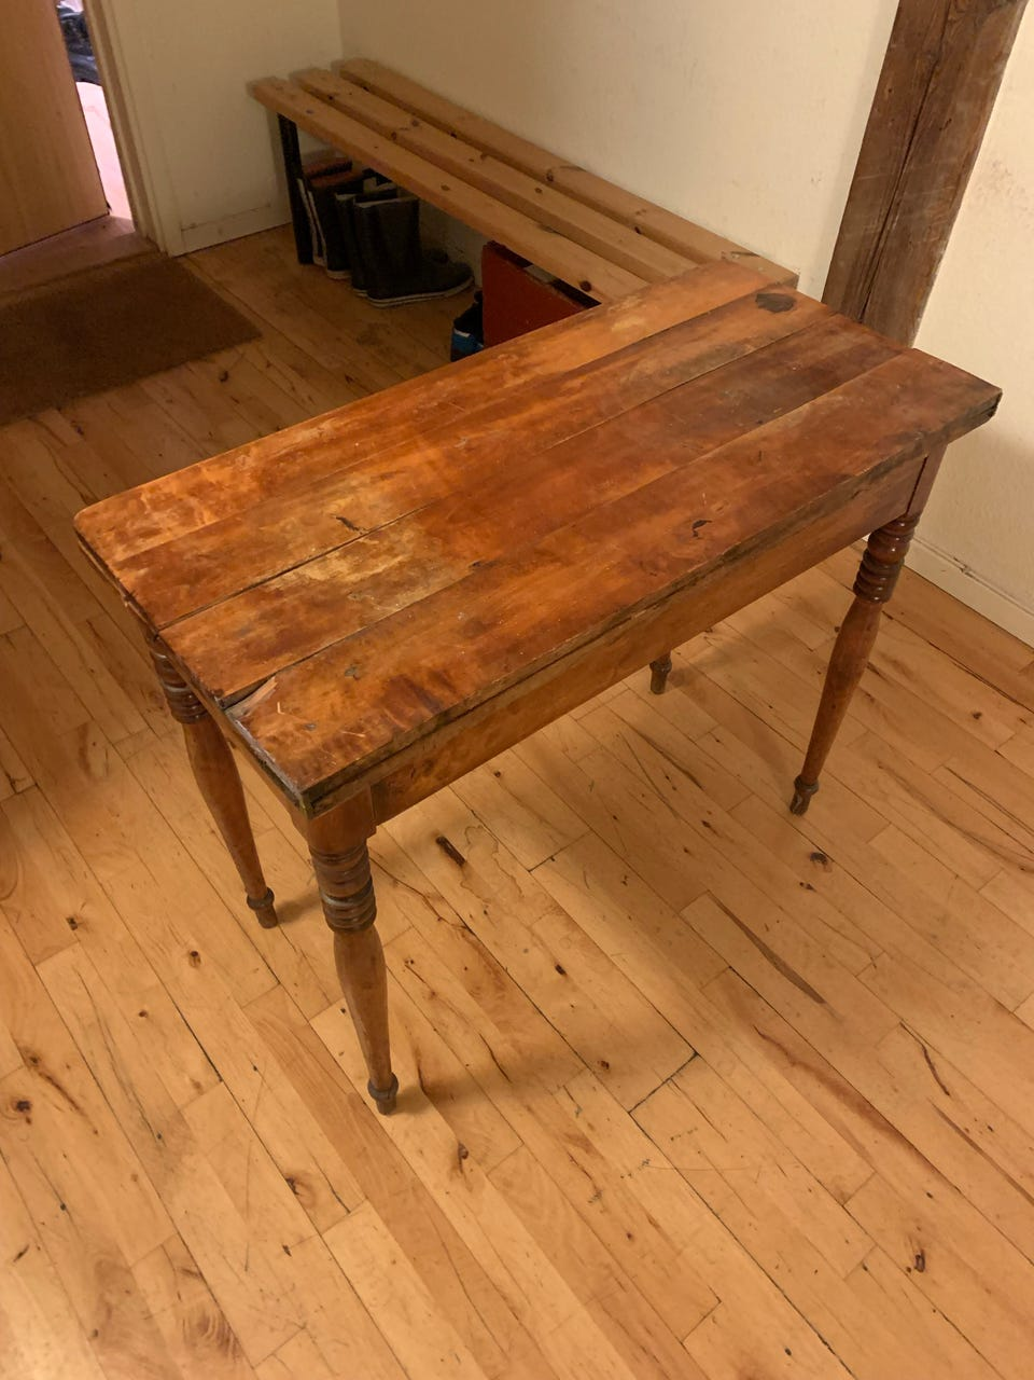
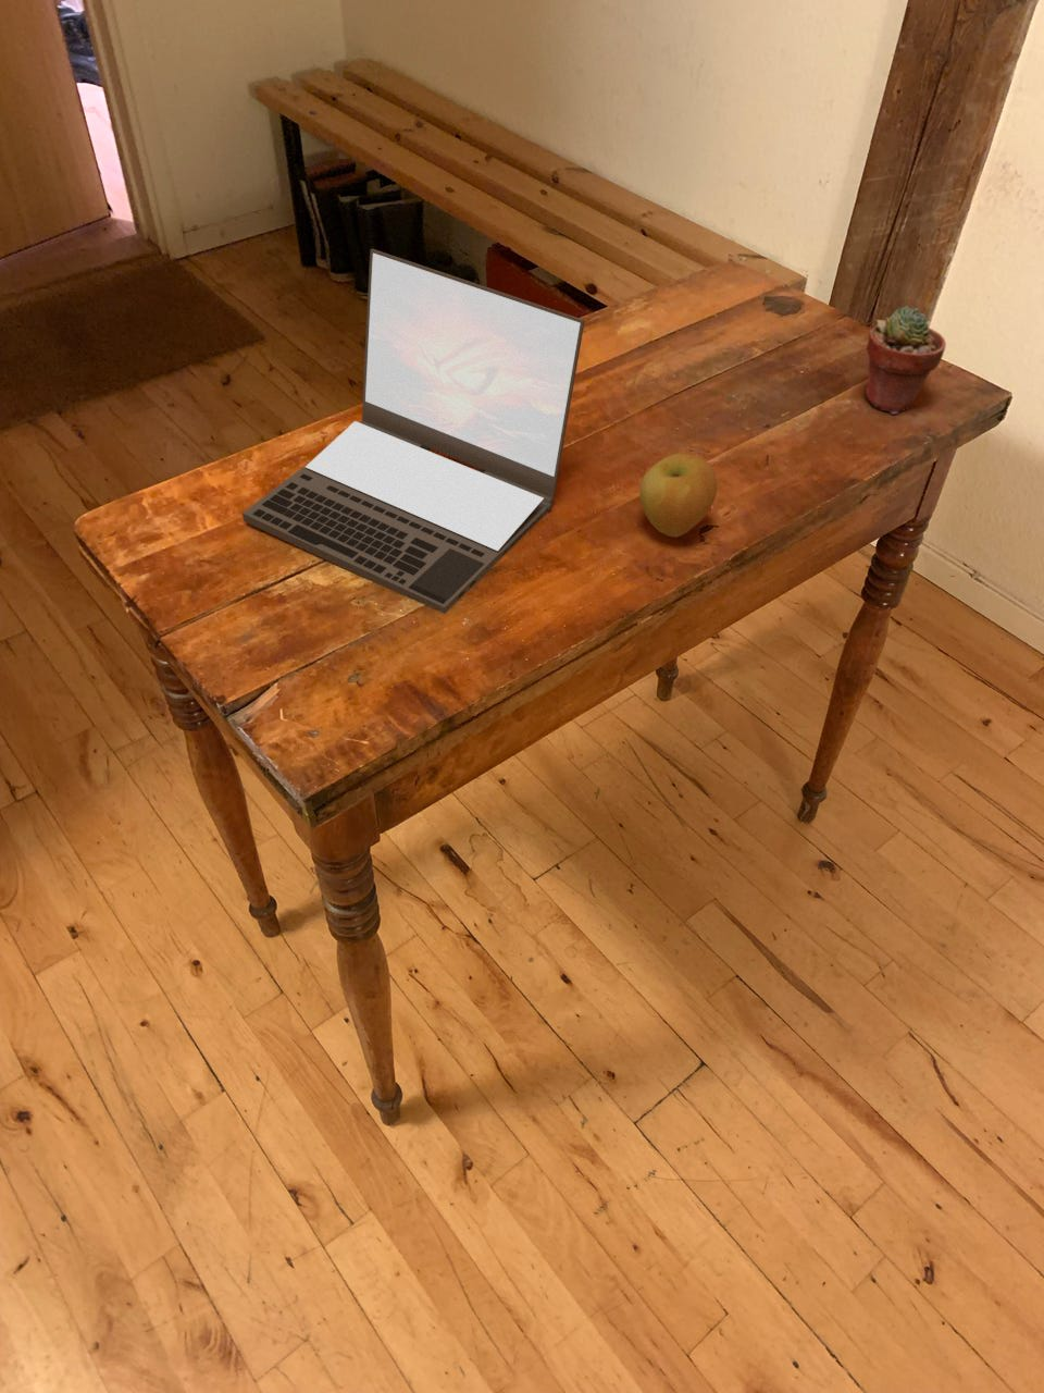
+ potted succulent (901, 355)
+ apple (678, 497)
+ laptop (407, 424)
